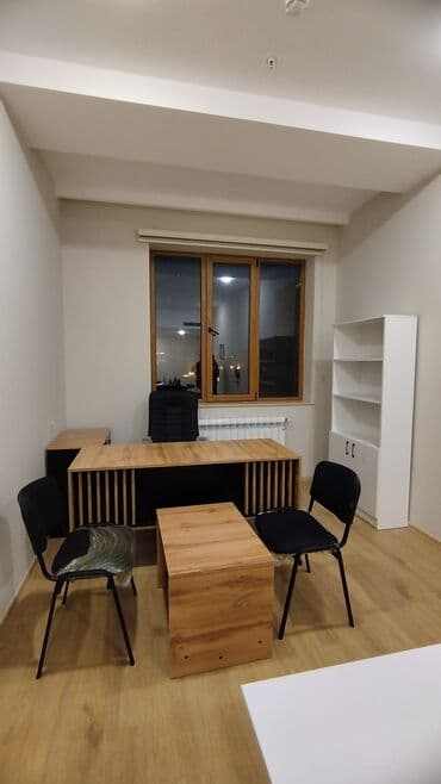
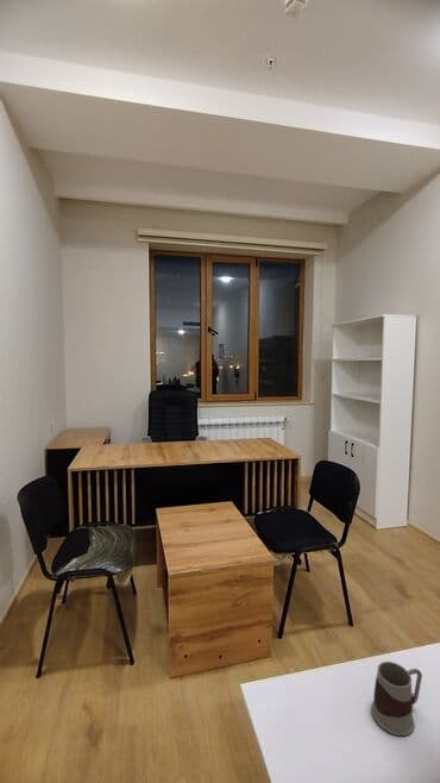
+ mug (398, 693)
